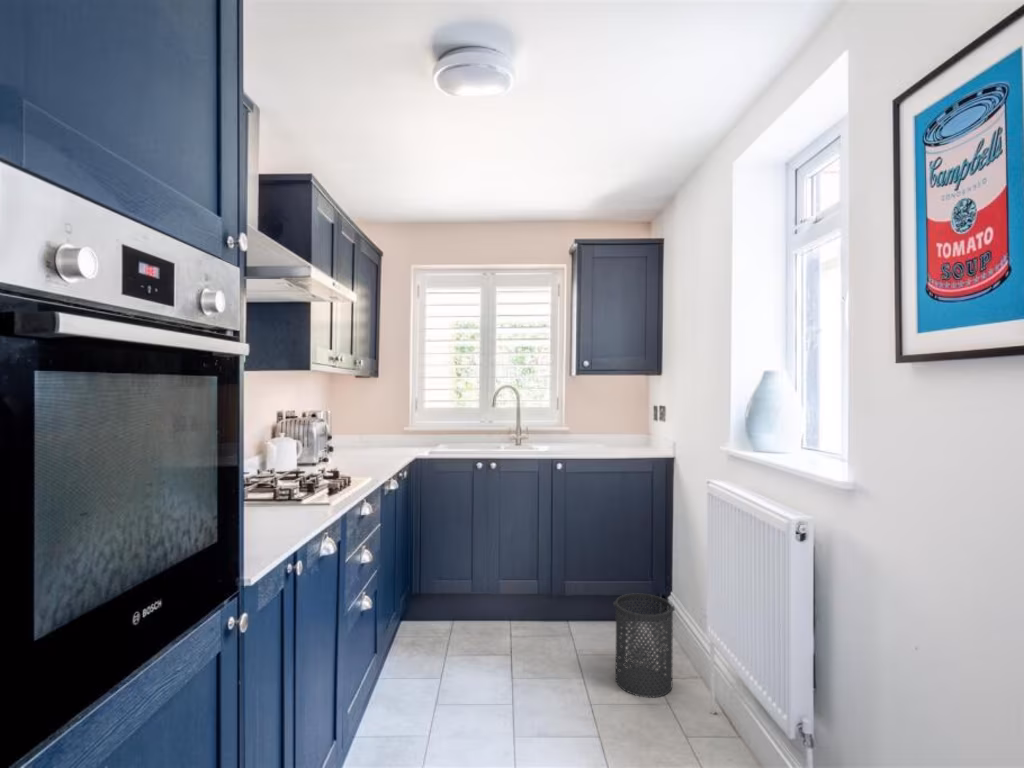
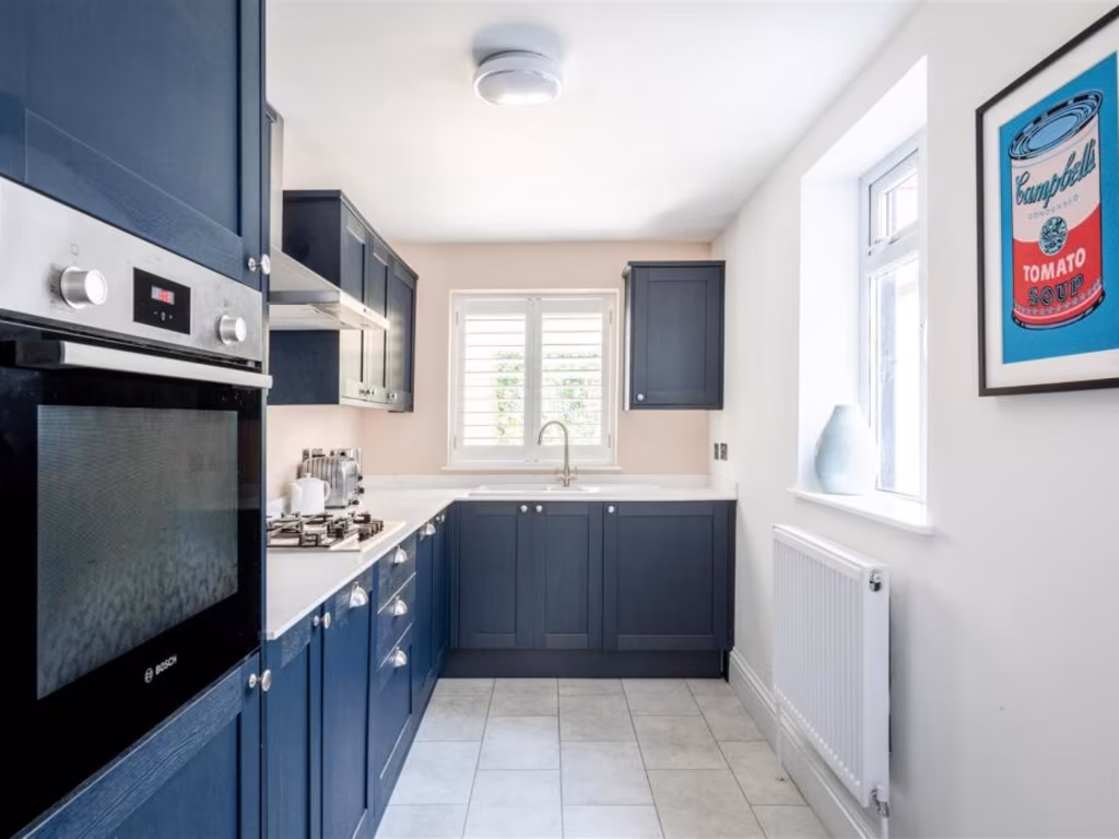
- trash can (643, 642)
